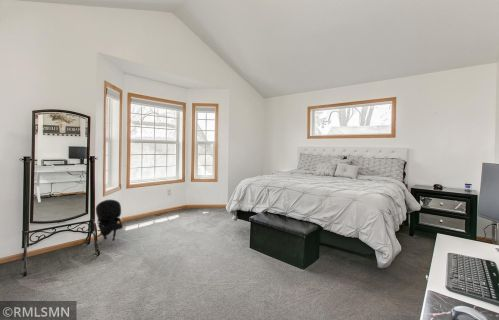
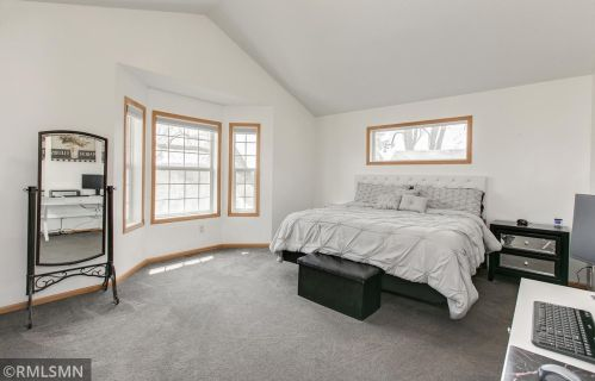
- tactical helmet (108, 221)
